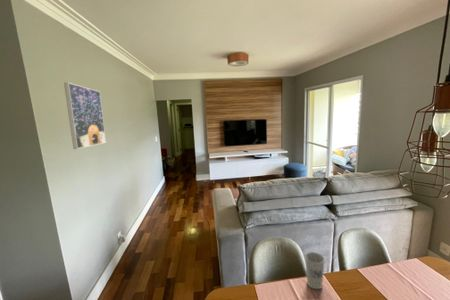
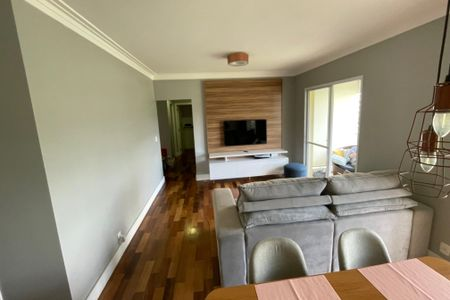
- cup (314, 270)
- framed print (88, 117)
